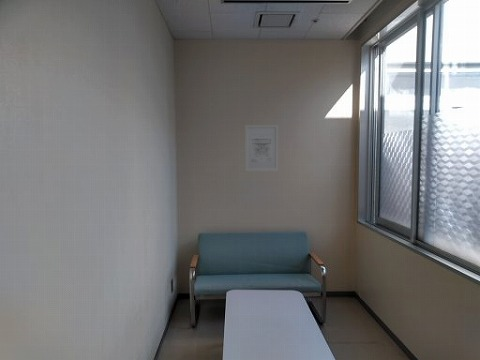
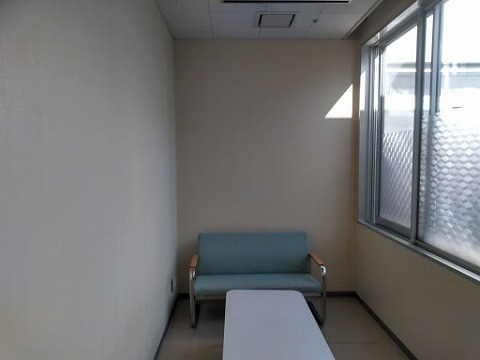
- wall art (261, 148)
